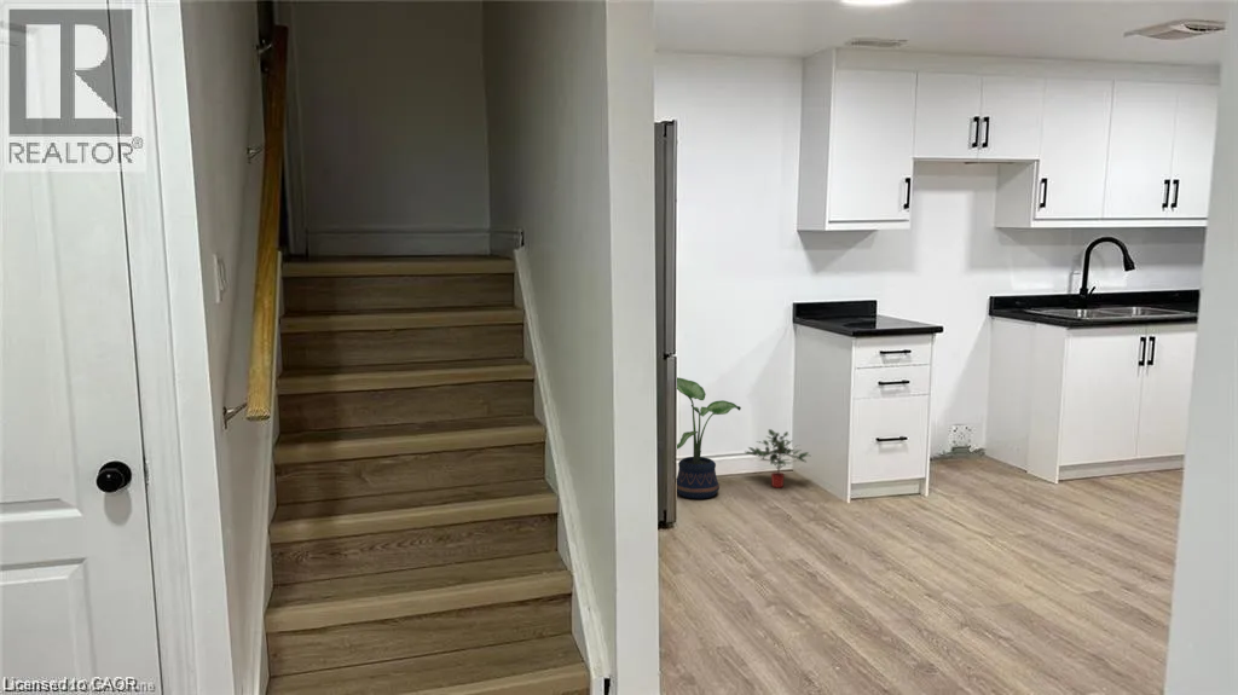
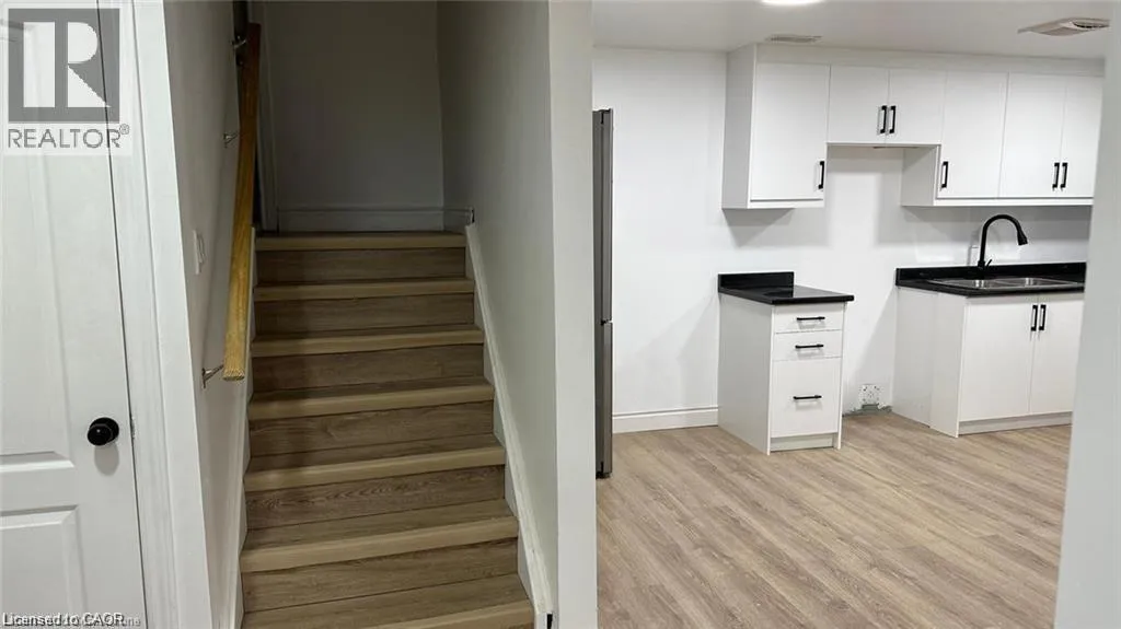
- potted plant (701, 436)
- potted plant (779, 456)
